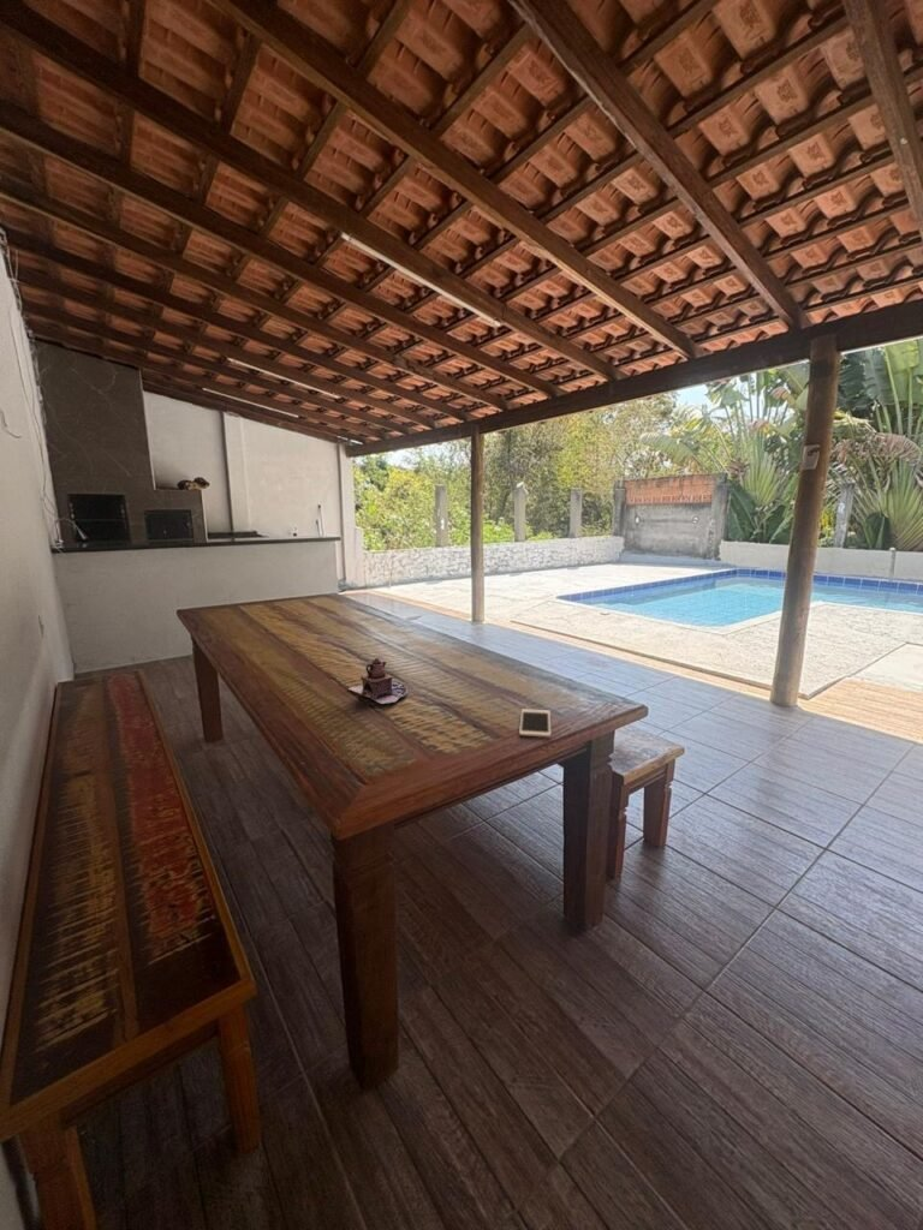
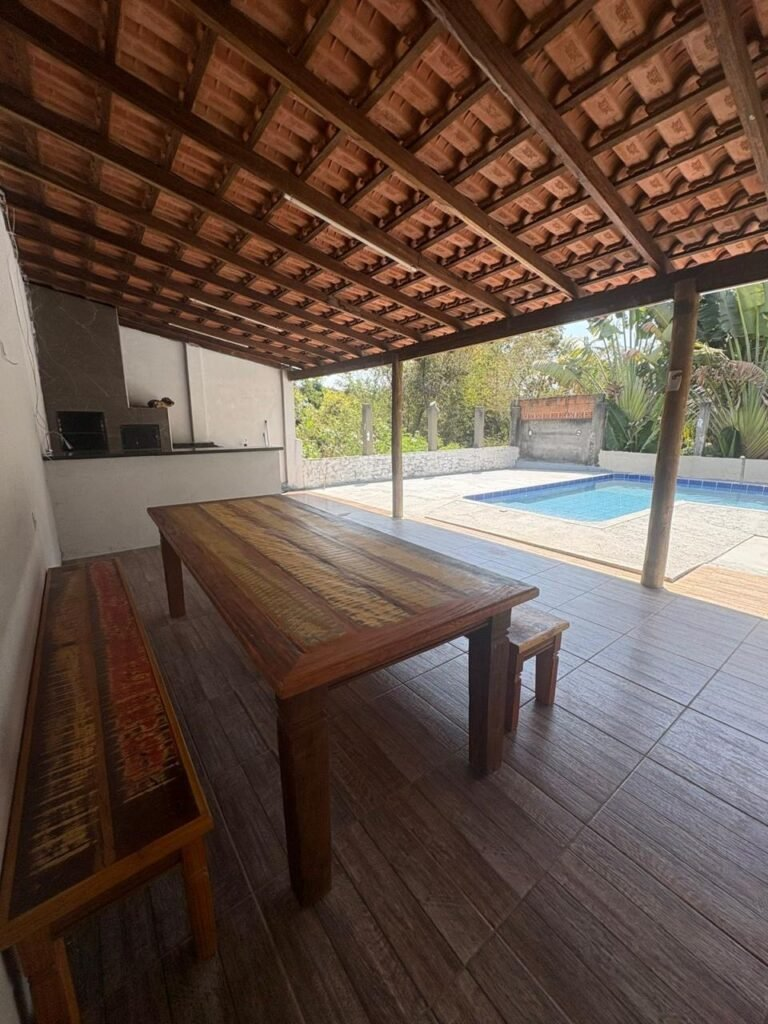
- cell phone (535, 722)
- teapot (379, 676)
